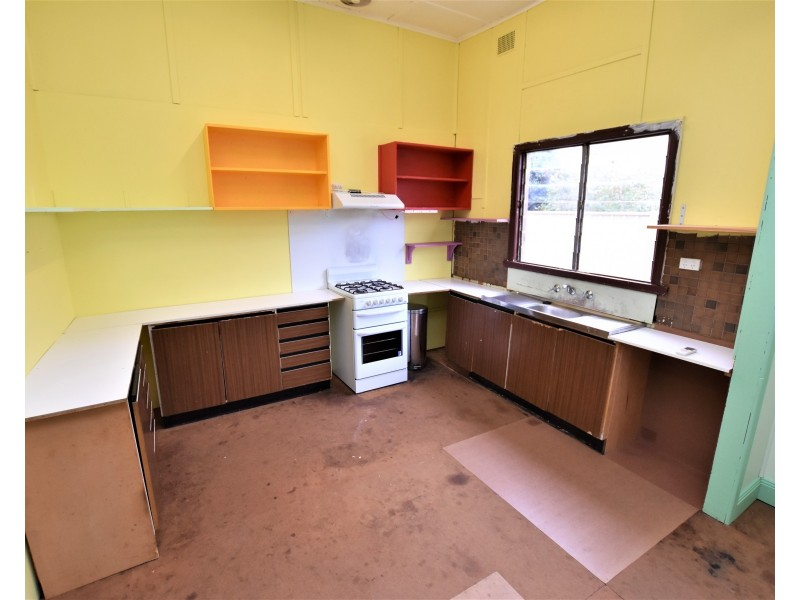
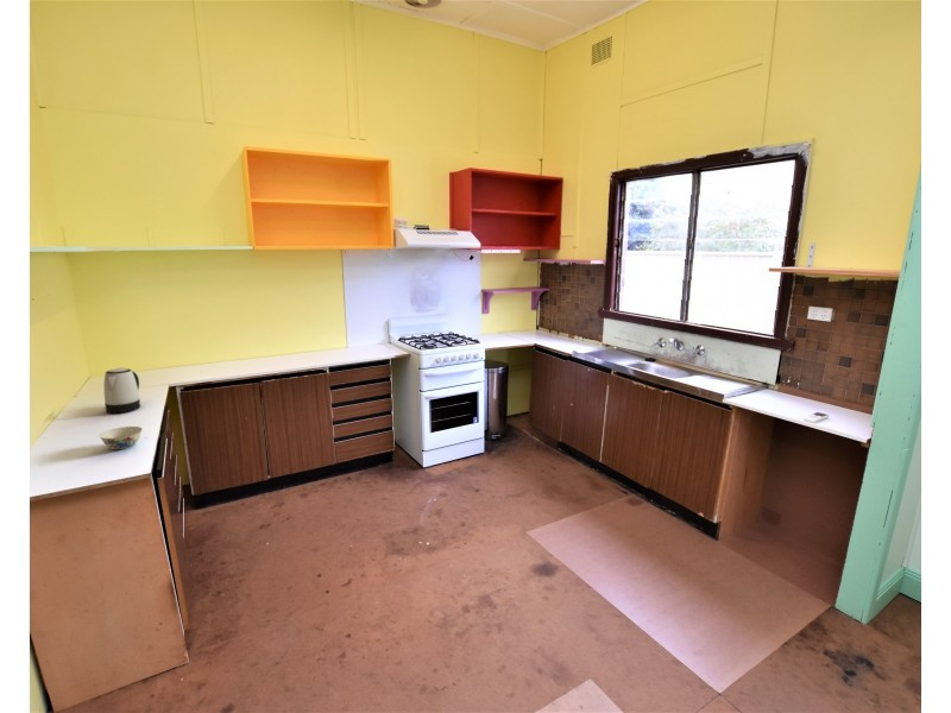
+ chinaware (121, 438)
+ kettle (124, 387)
